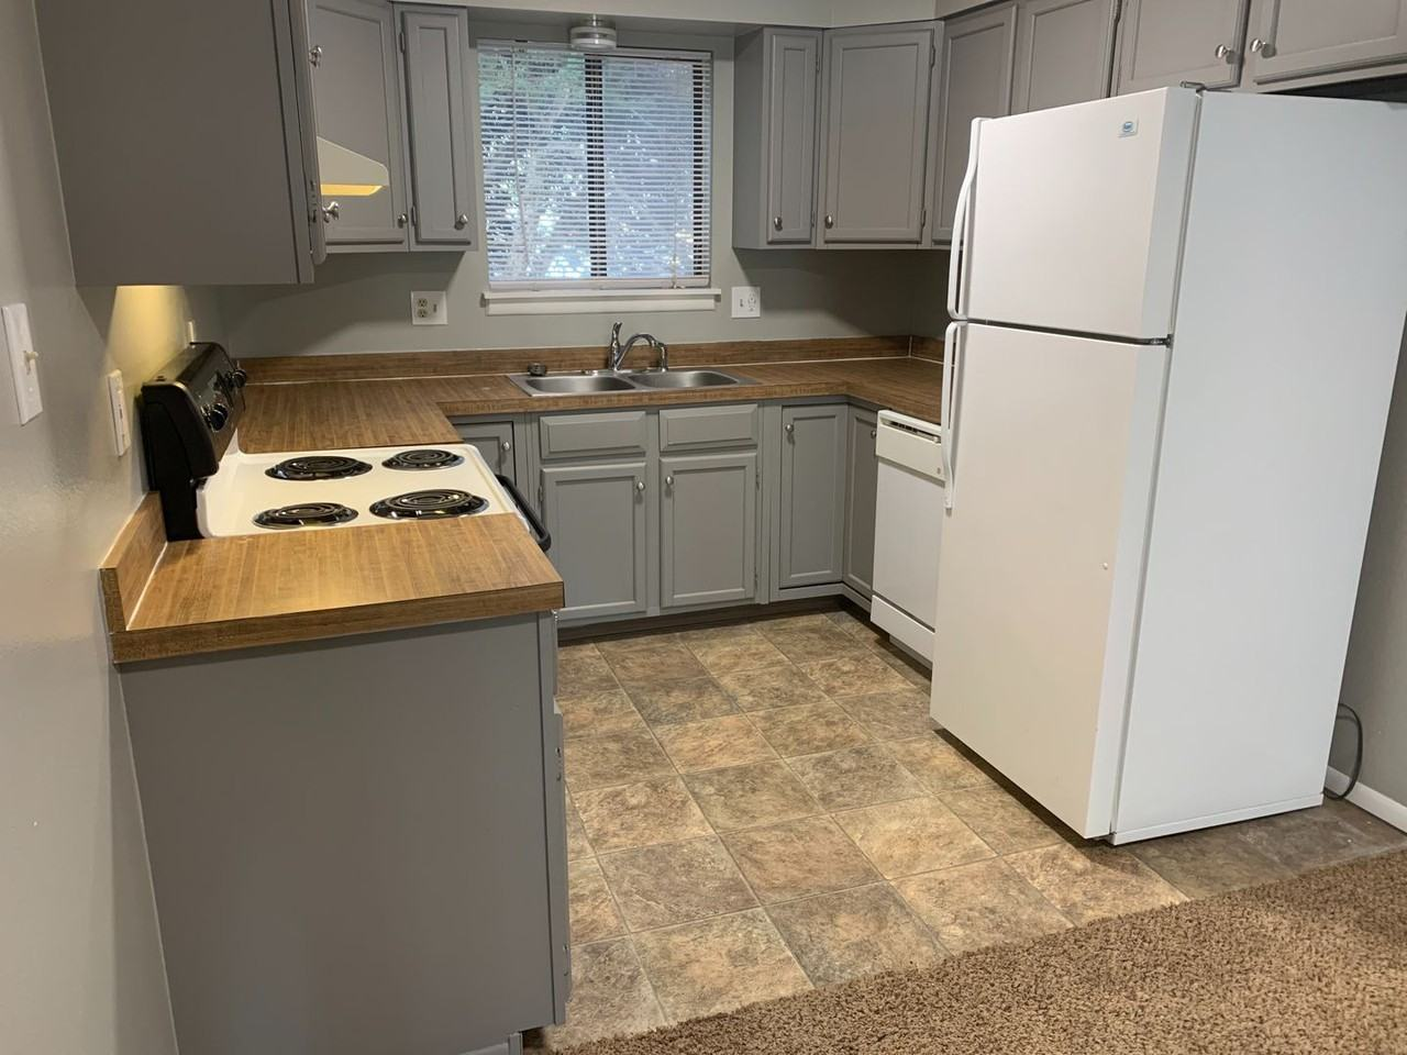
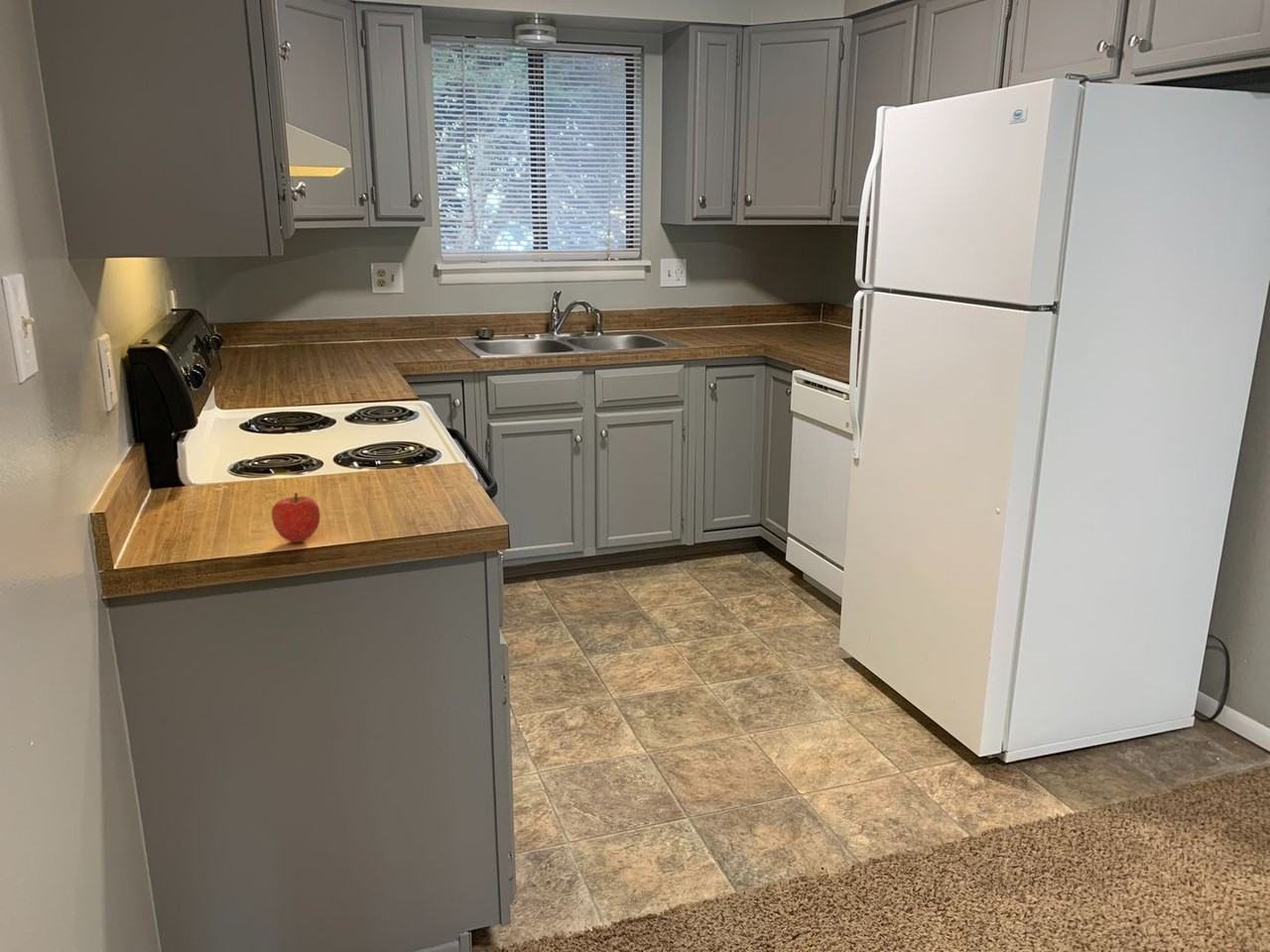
+ fruit (296, 517)
